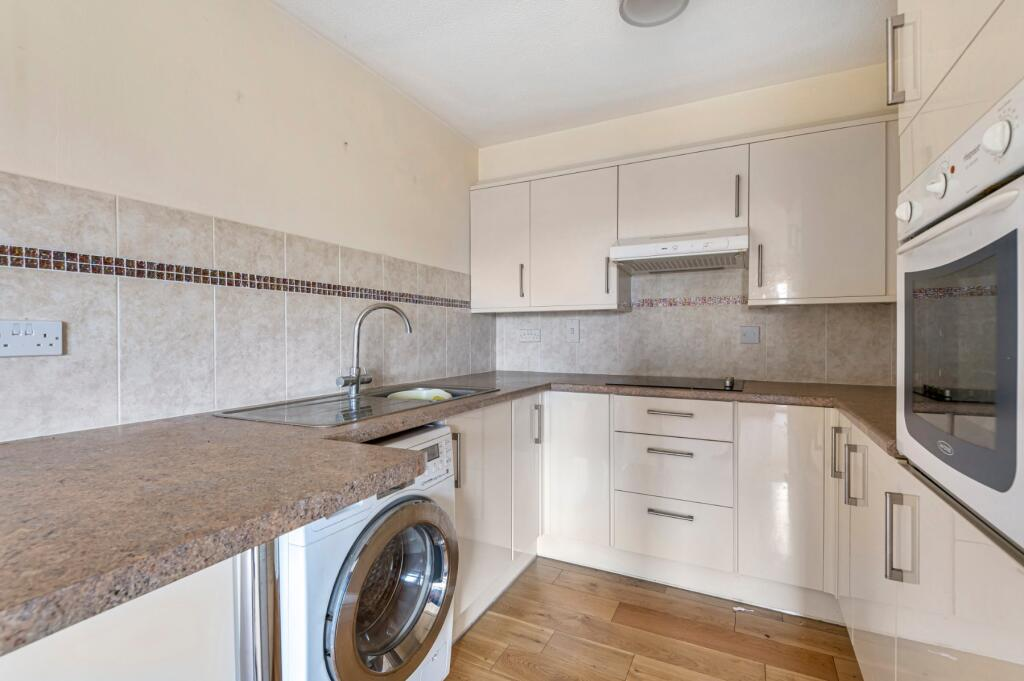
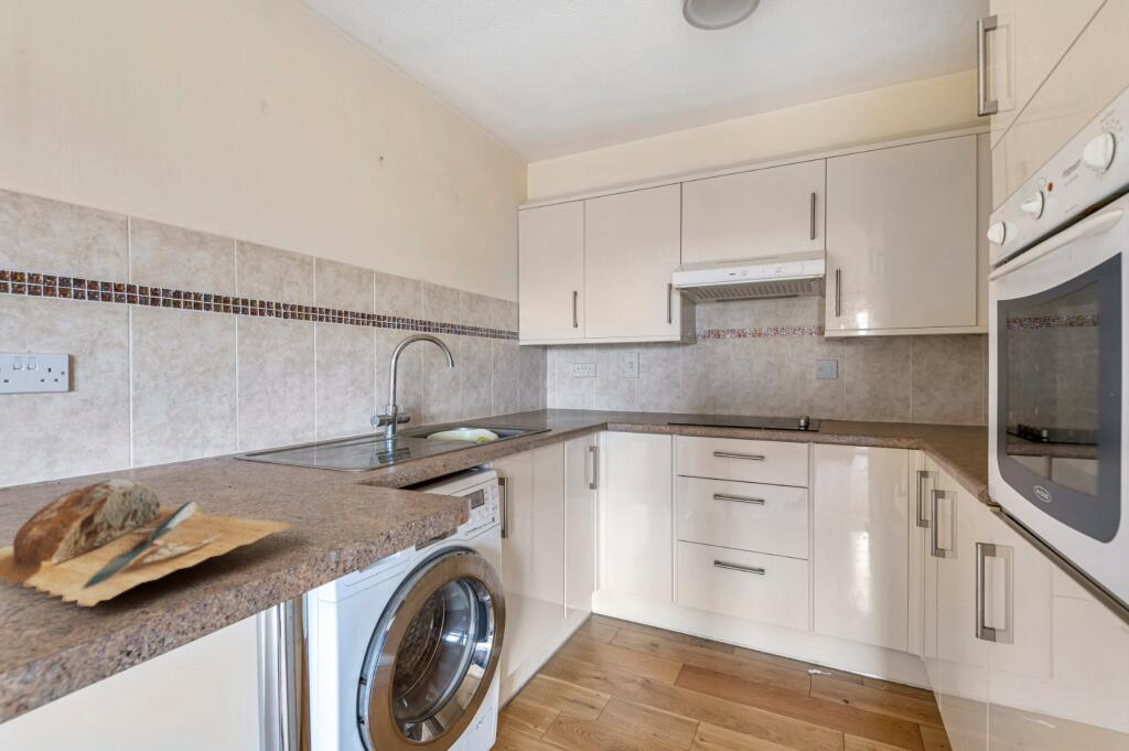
+ chopping board (132, 521)
